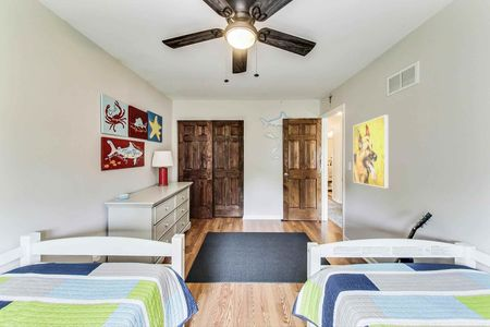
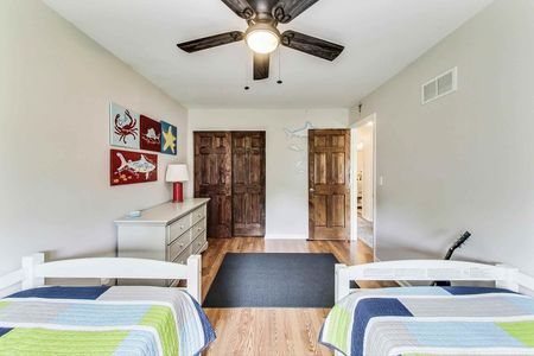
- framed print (368, 153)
